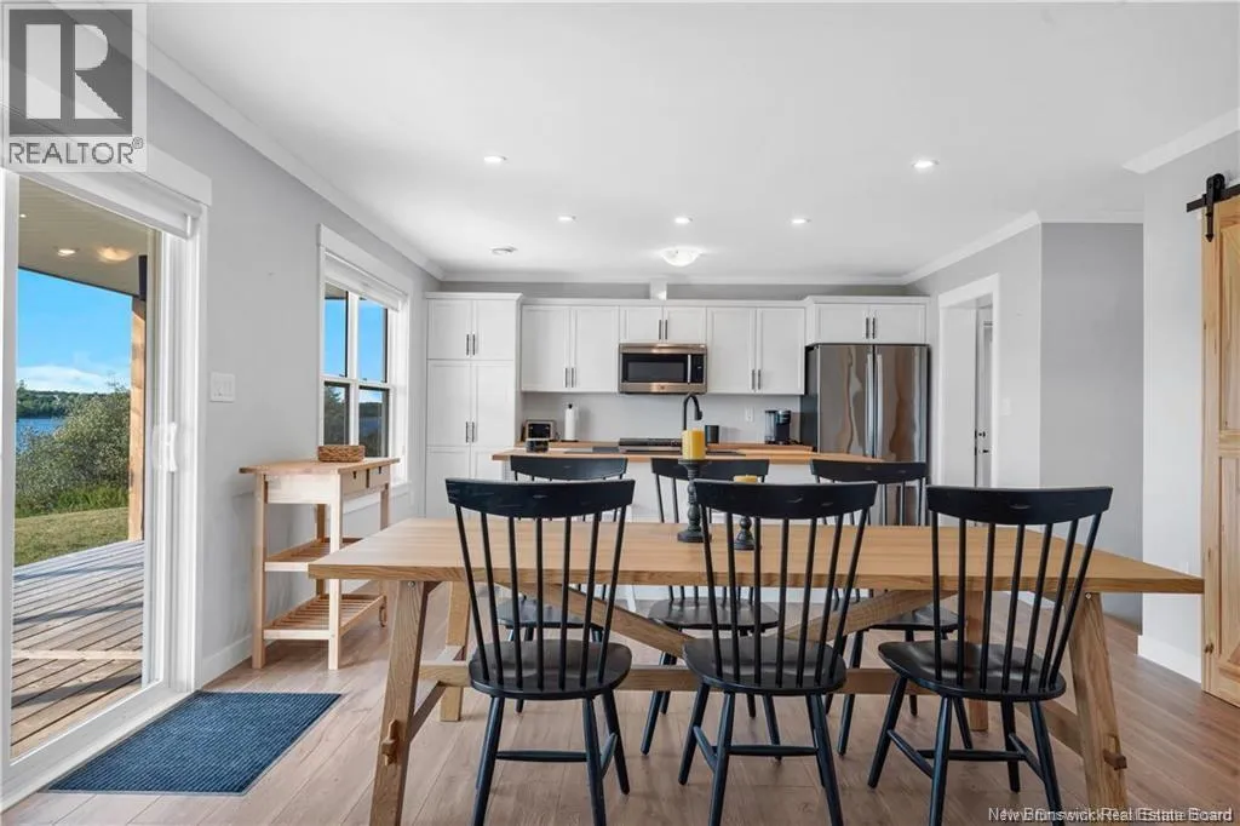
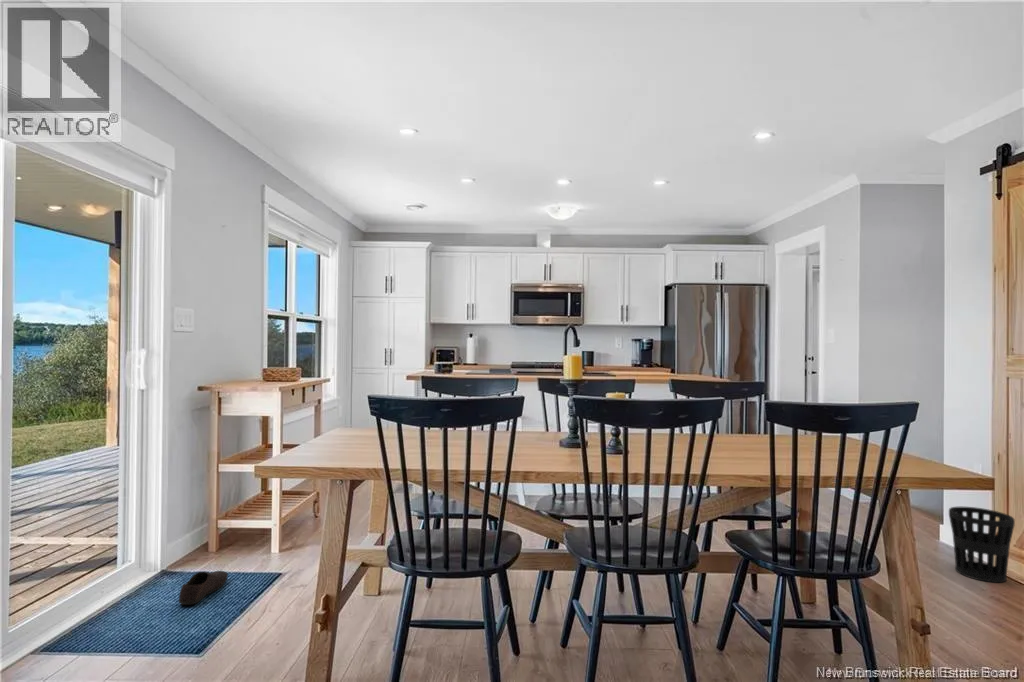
+ wastebasket (980, 543)
+ shoe (203, 581)
